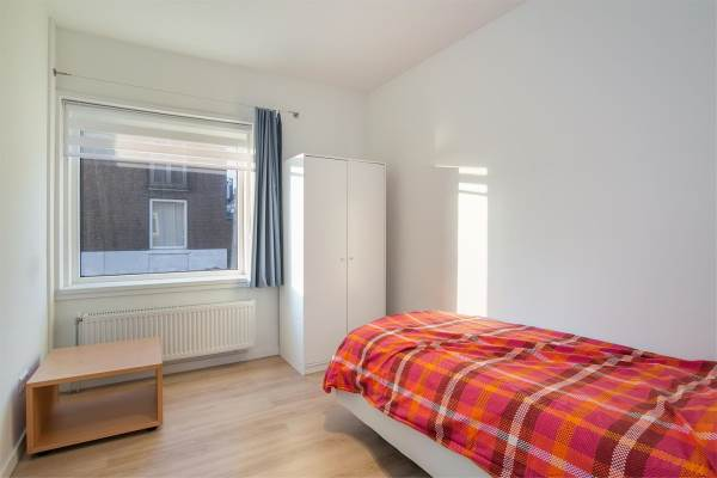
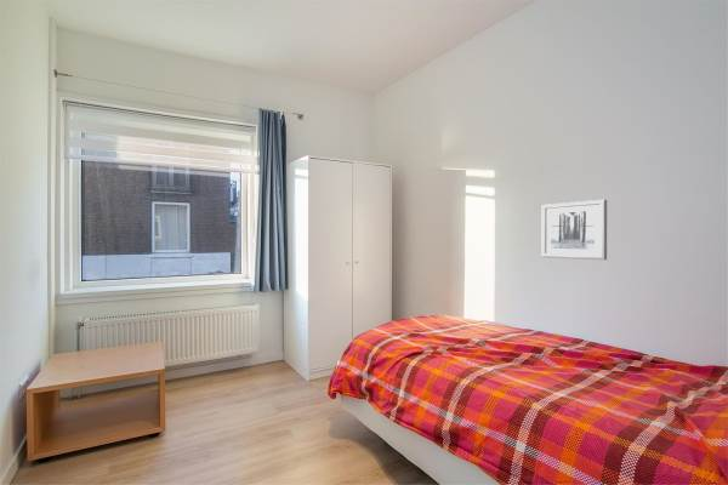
+ wall art (571, 230)
